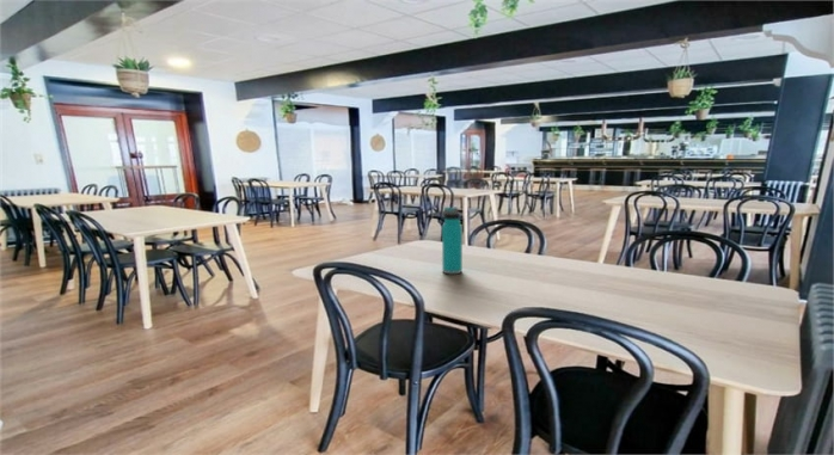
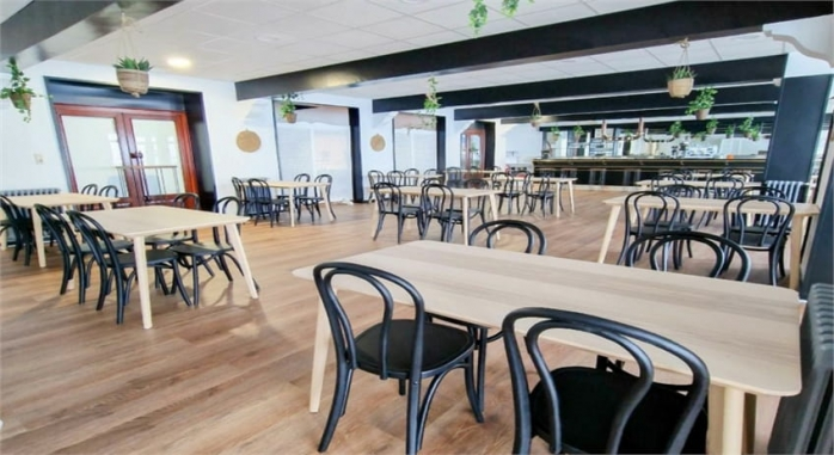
- water bottle (452, 239)
